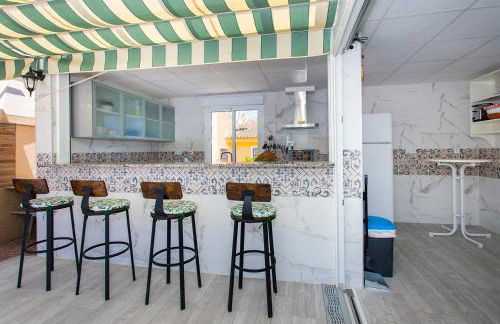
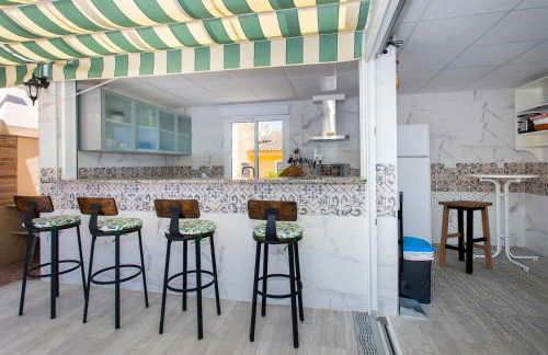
+ bar stool (464, 234)
